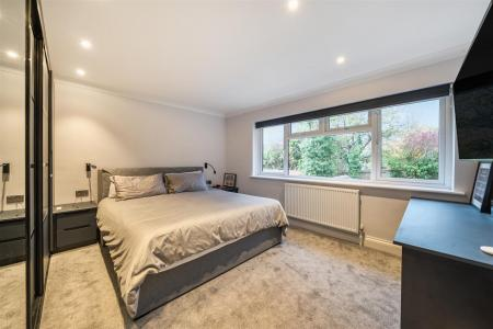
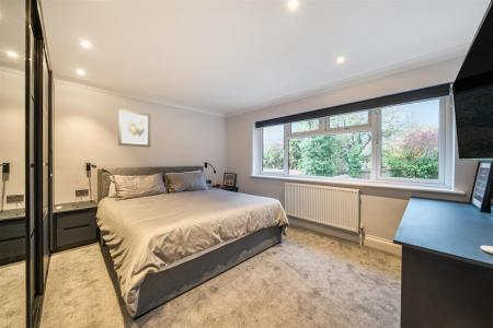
+ wall art (135, 129)
